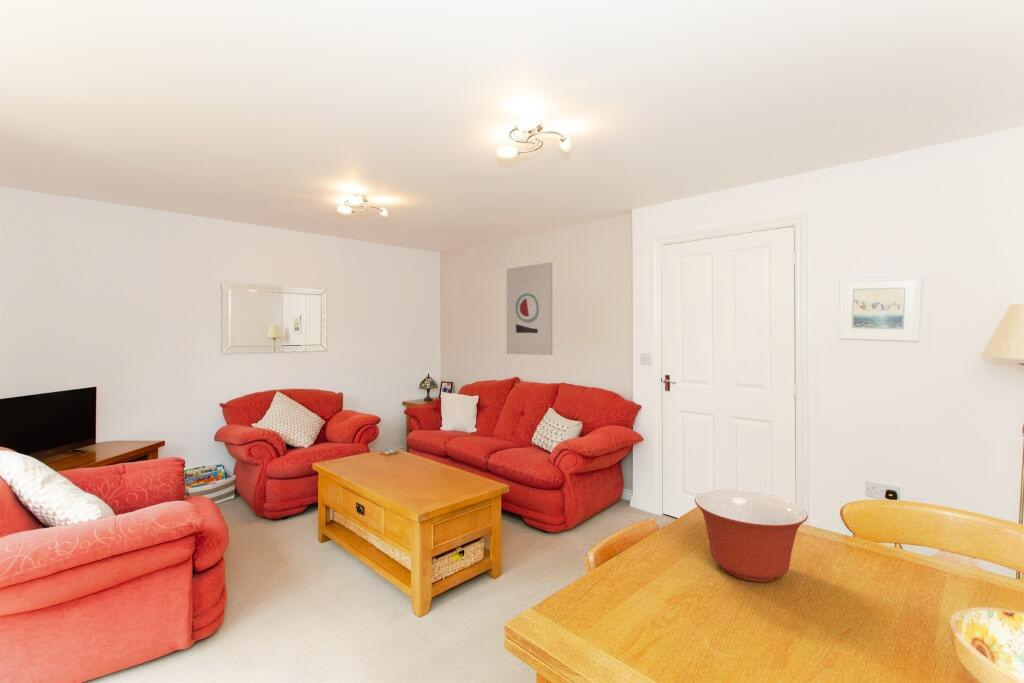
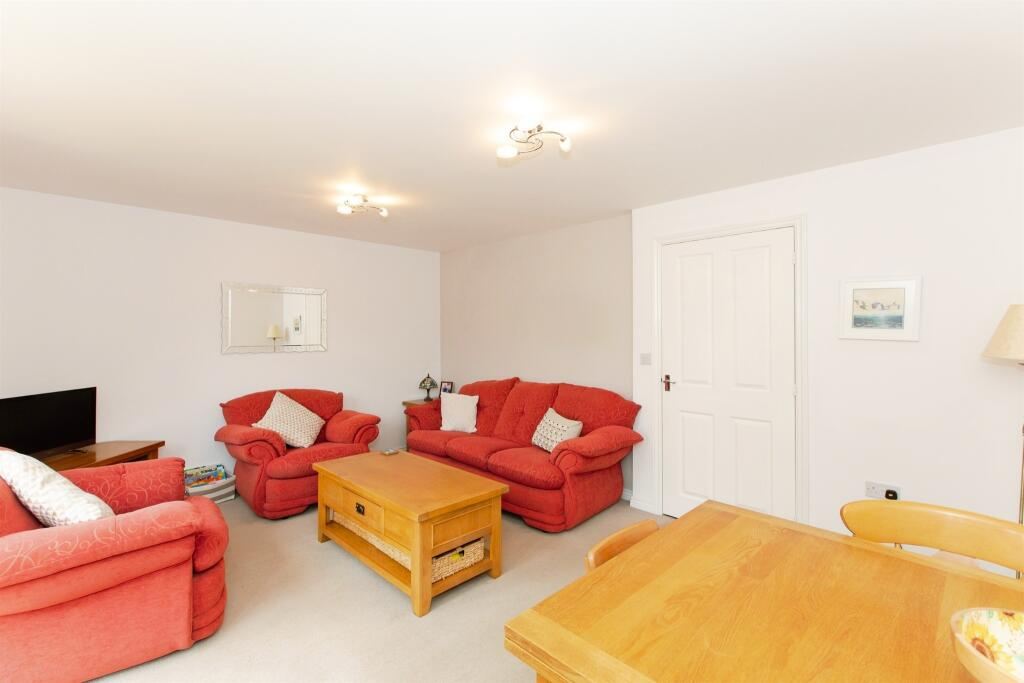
- mixing bowl (748, 537)
- wall art (528, 310)
